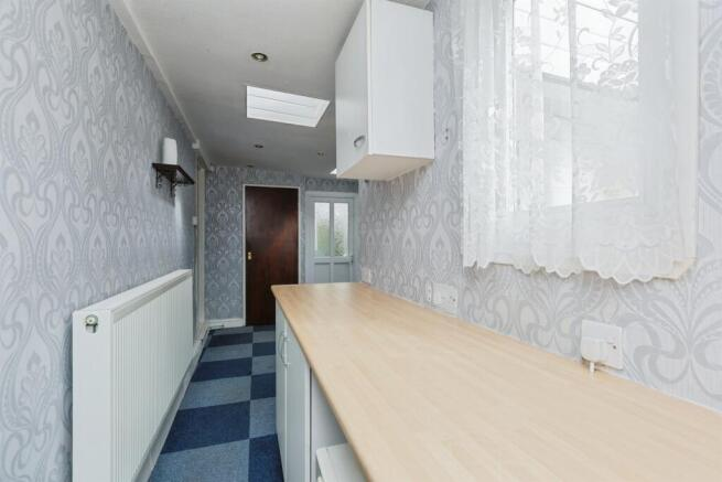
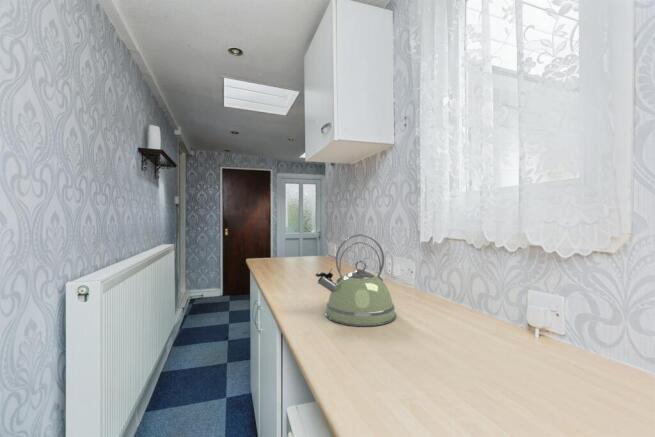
+ kettle (355, 274)
